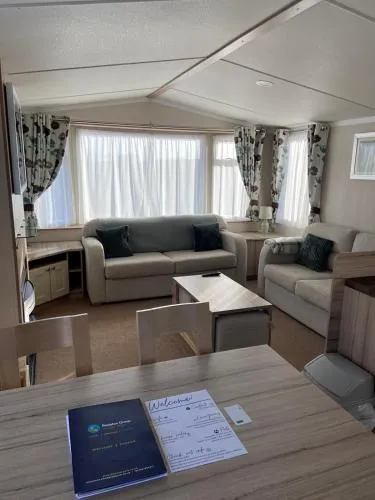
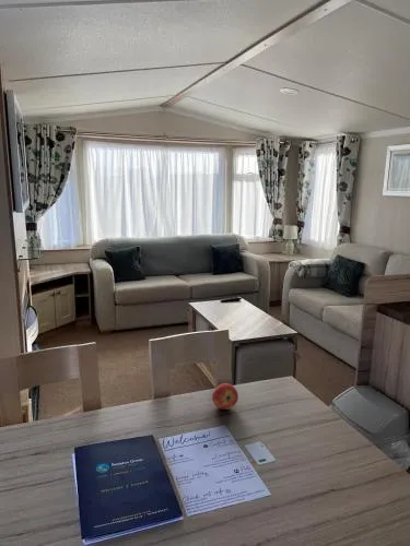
+ apple (224, 395)
